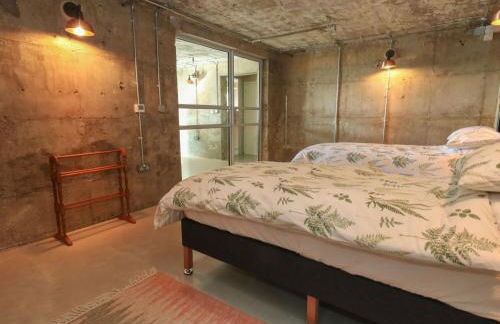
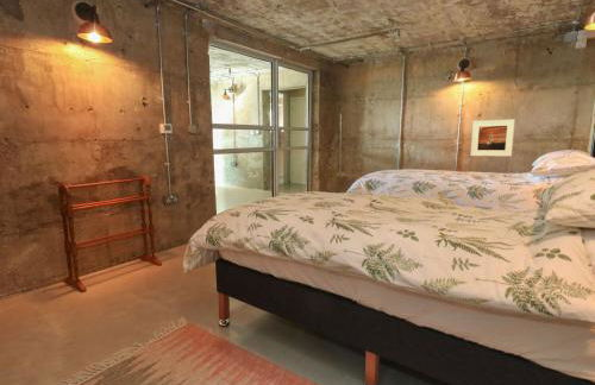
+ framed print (491, 138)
